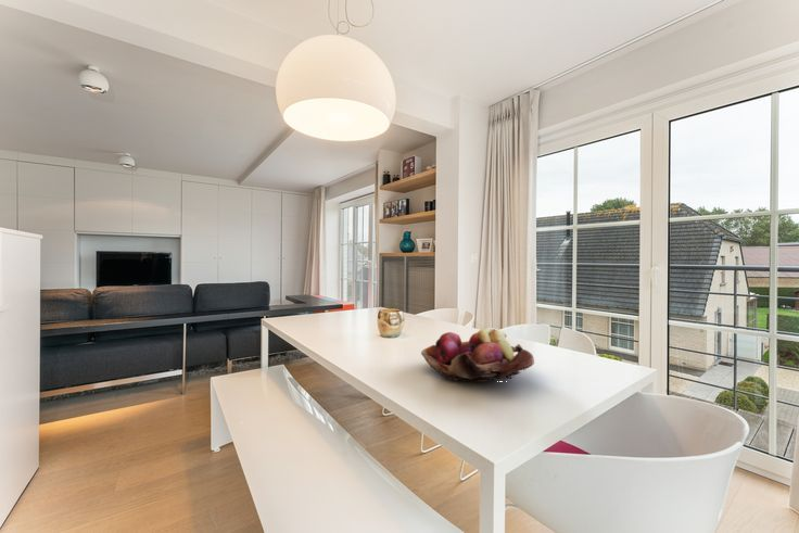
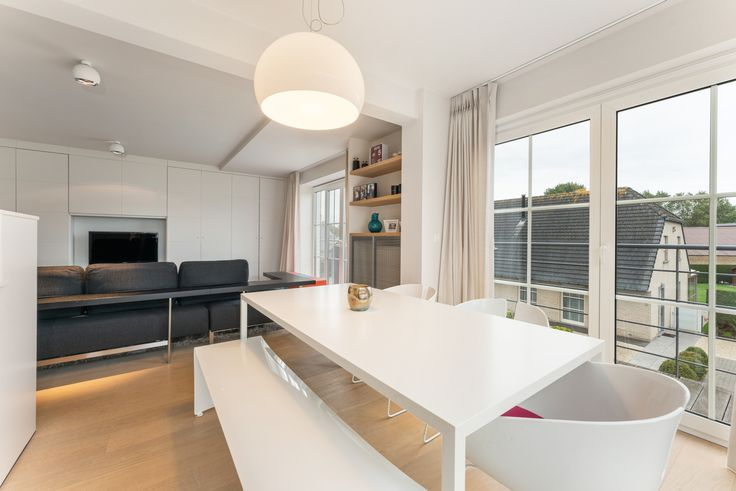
- fruit basket (478, 352)
